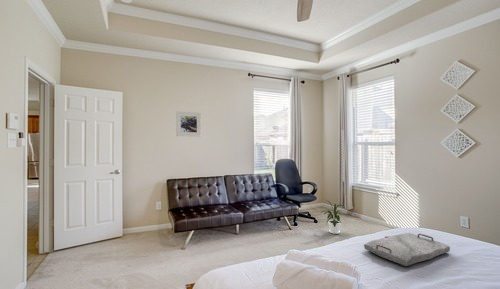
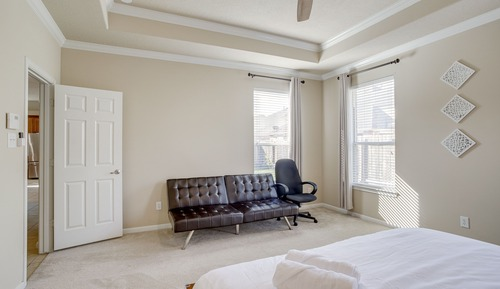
- house plant (332, 216)
- serving tray (401, 244)
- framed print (188, 124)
